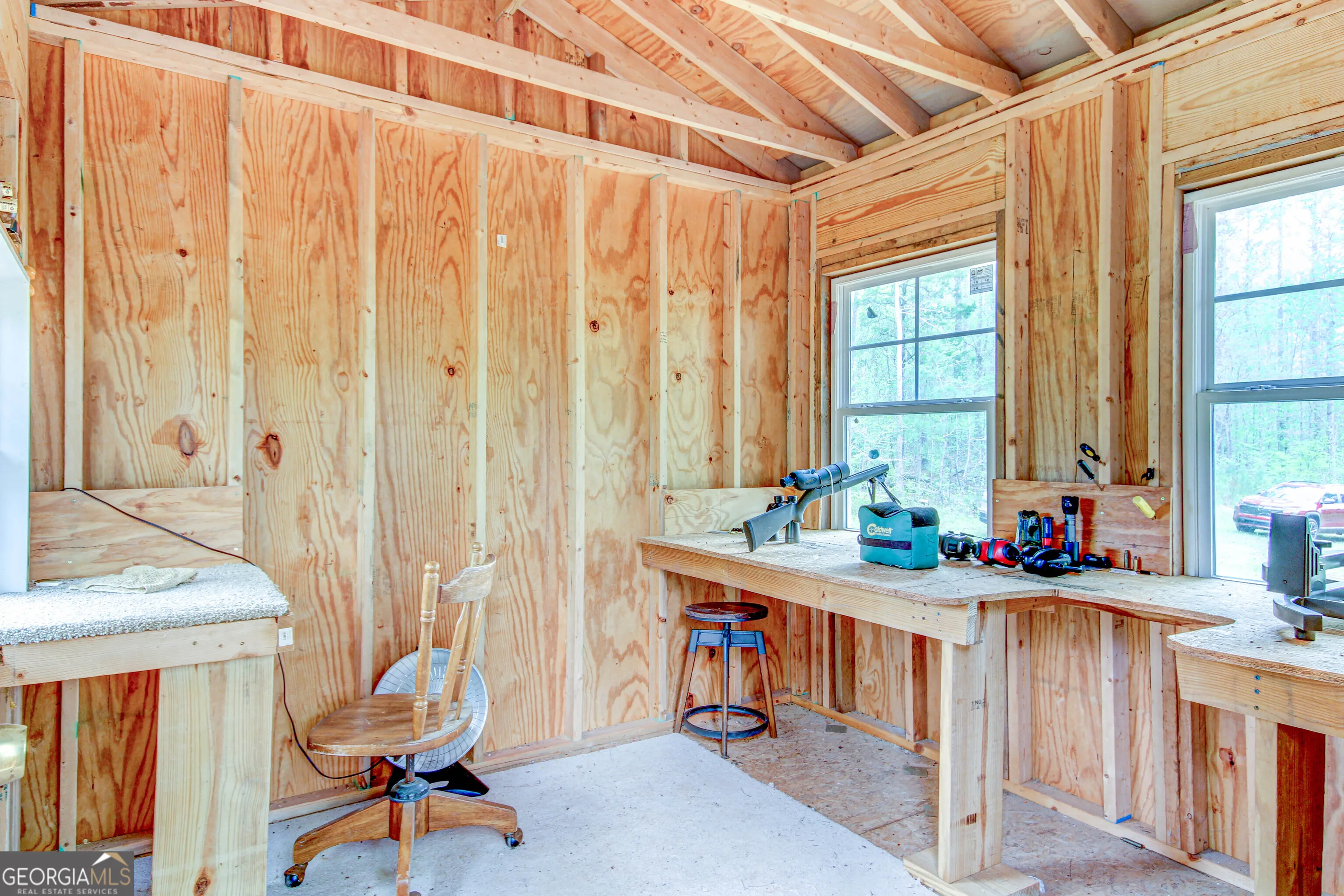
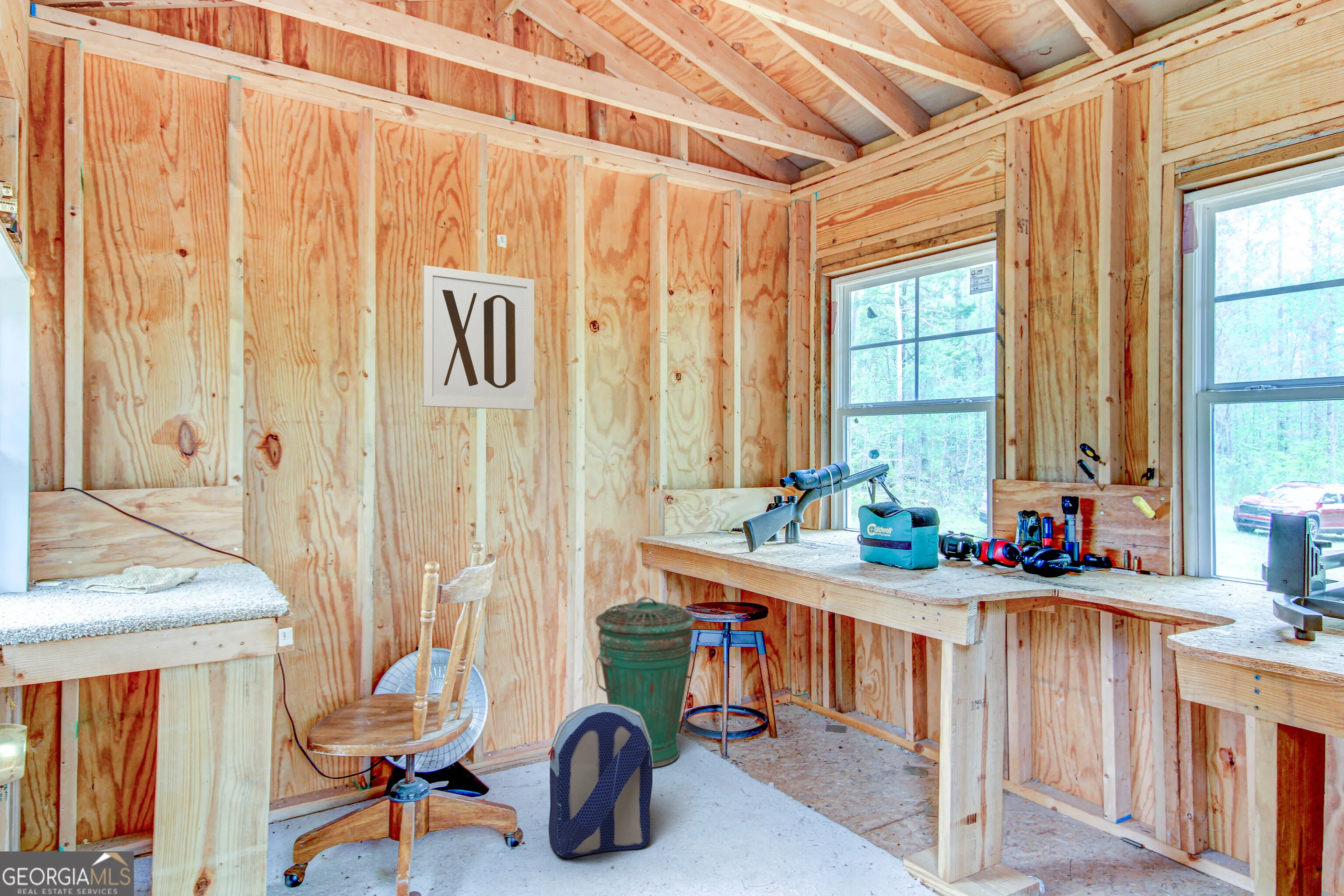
+ trash can (645, 676)
+ wall art (480, 340)
+ backpack (600, 774)
